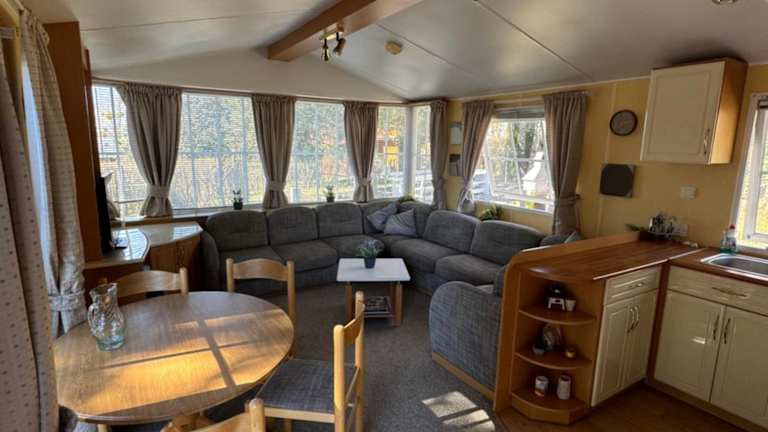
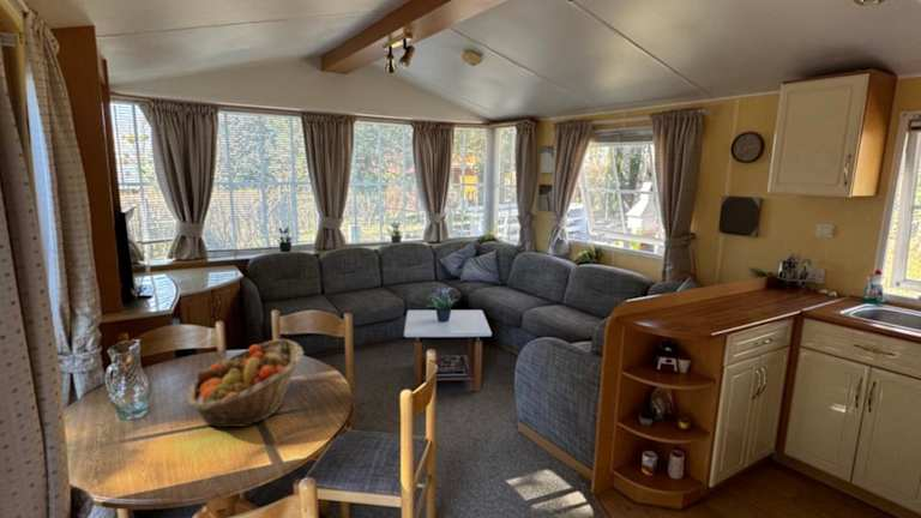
+ fruit basket (247, 379)
